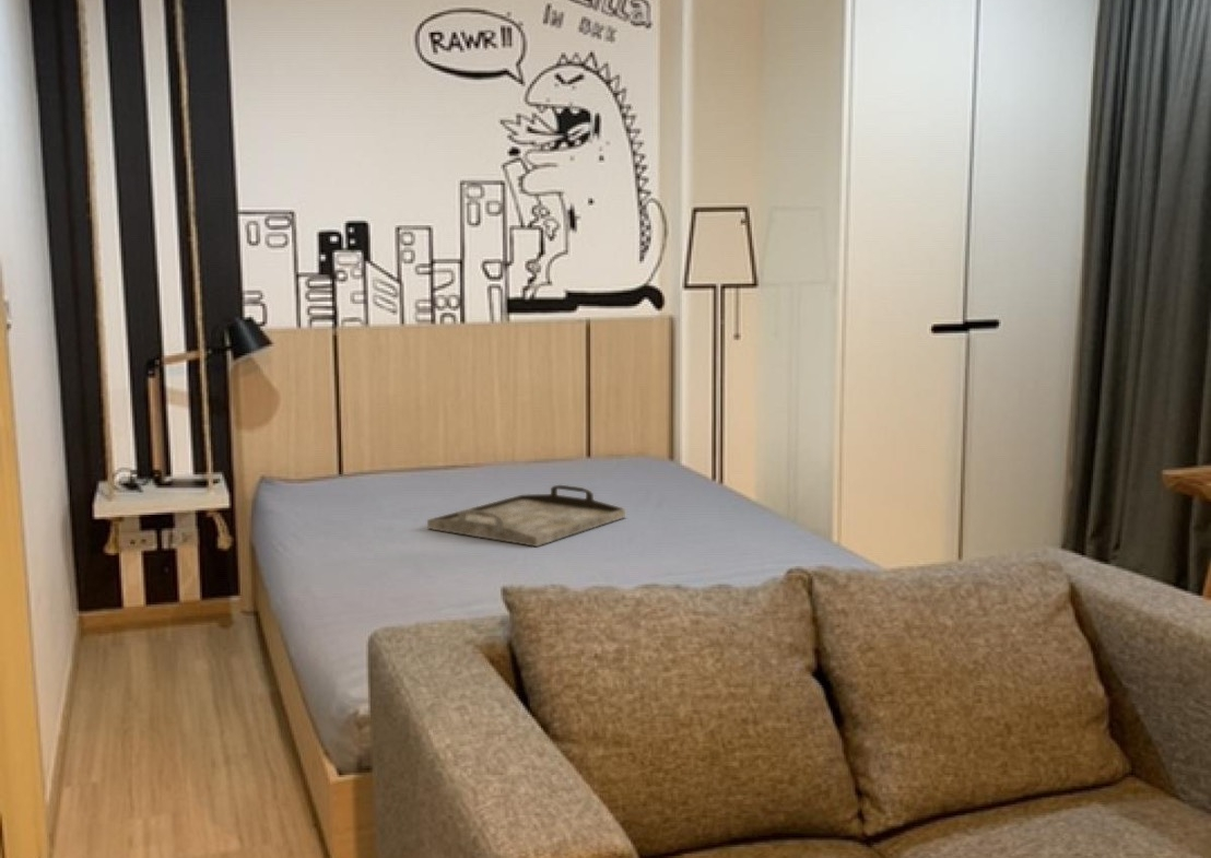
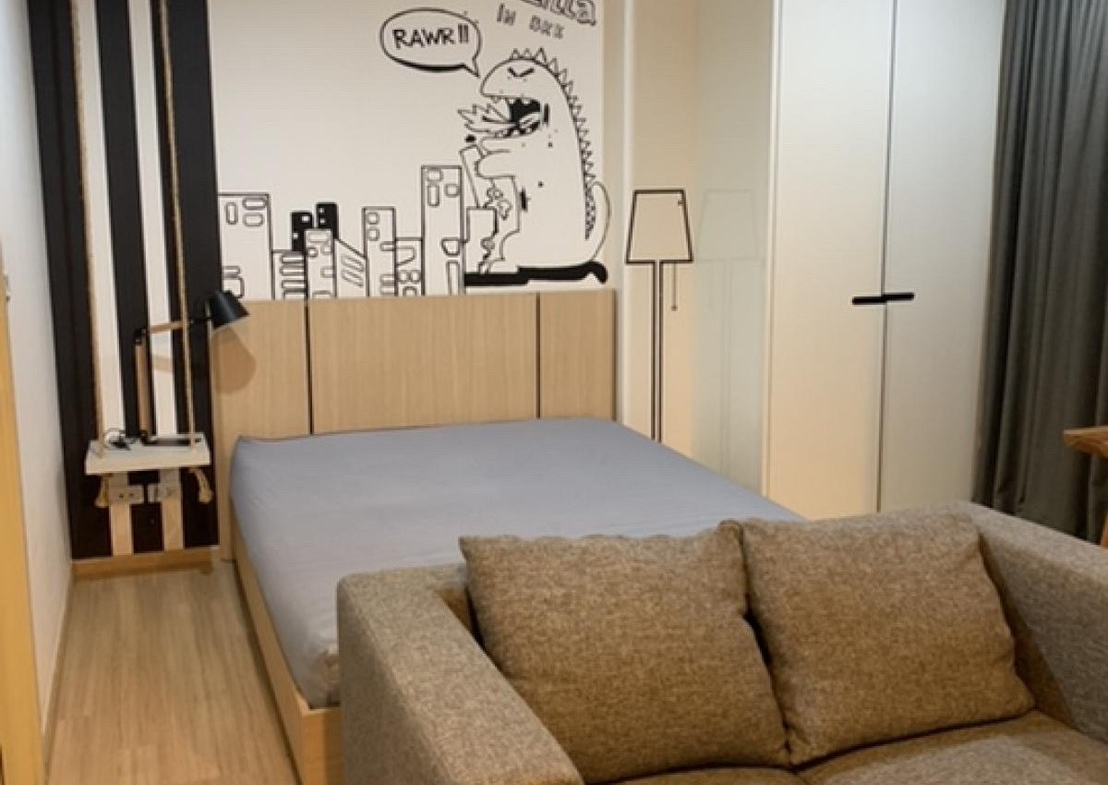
- serving tray (528, 510)
